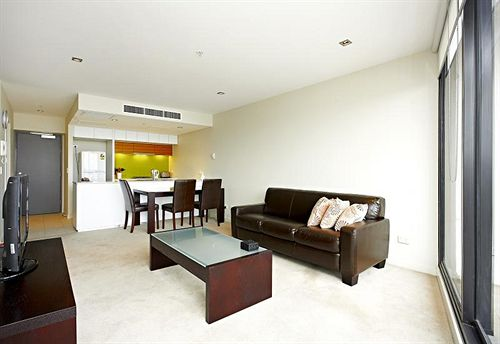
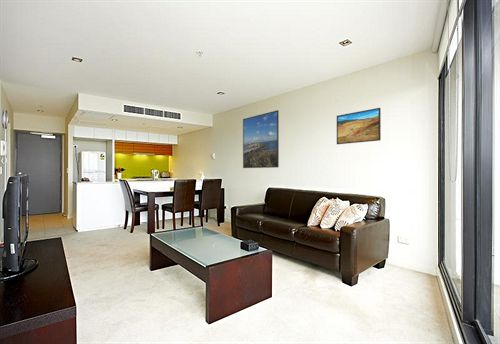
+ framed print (259, 141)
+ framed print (357, 127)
